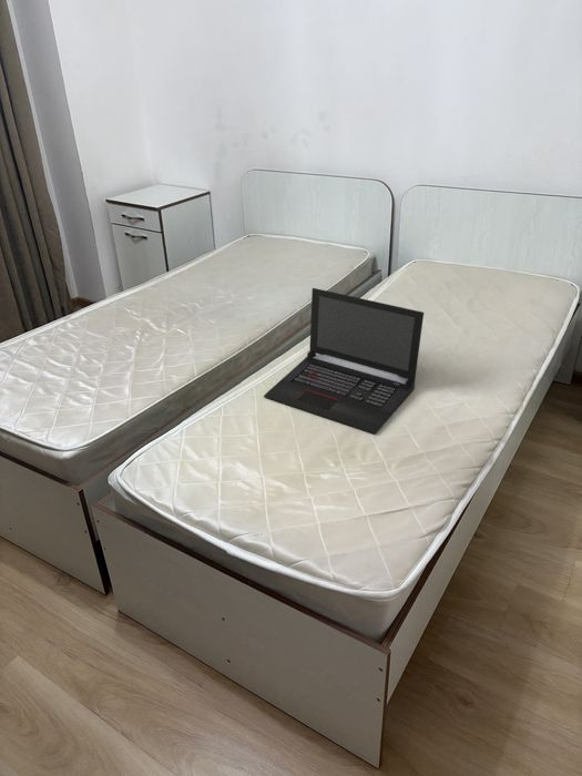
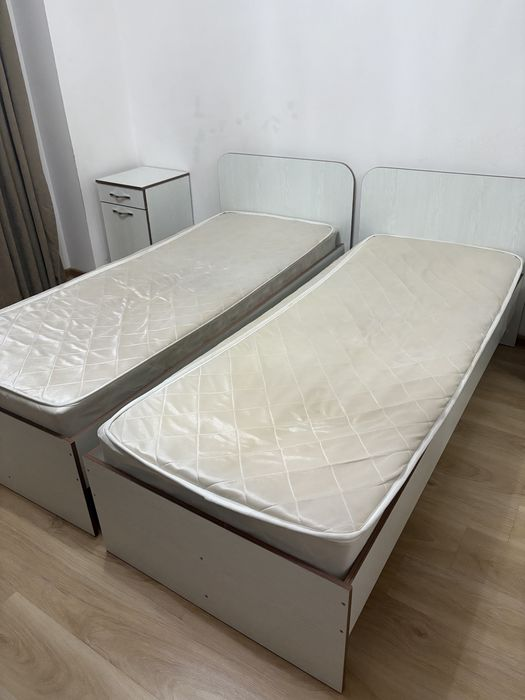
- laptop (341, 356)
